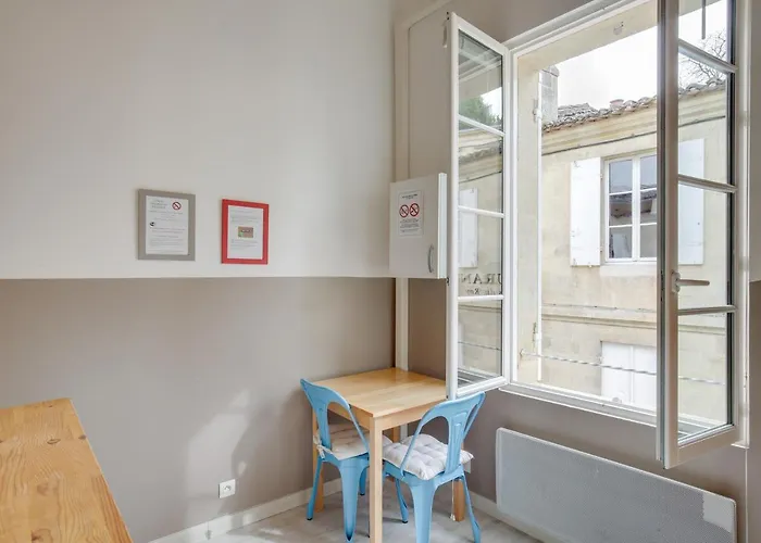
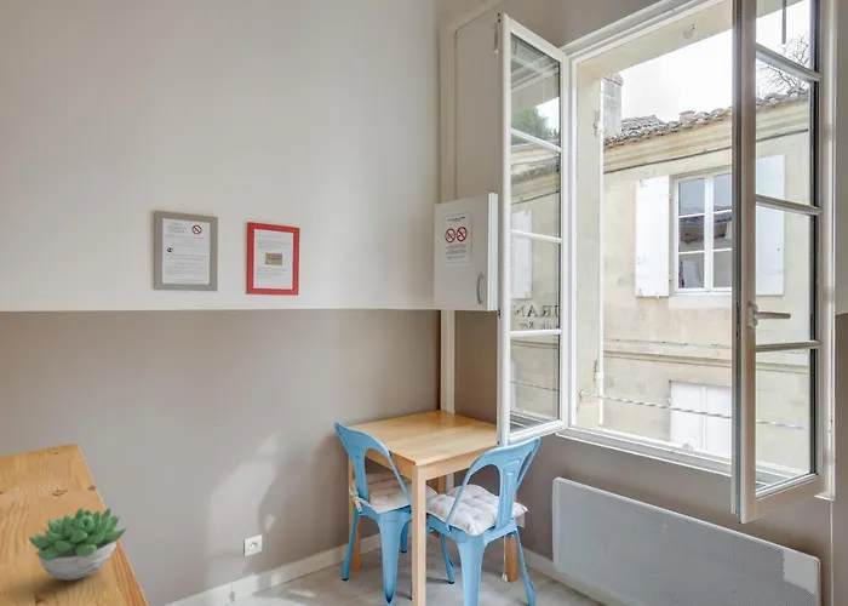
+ succulent plant (79, 544)
